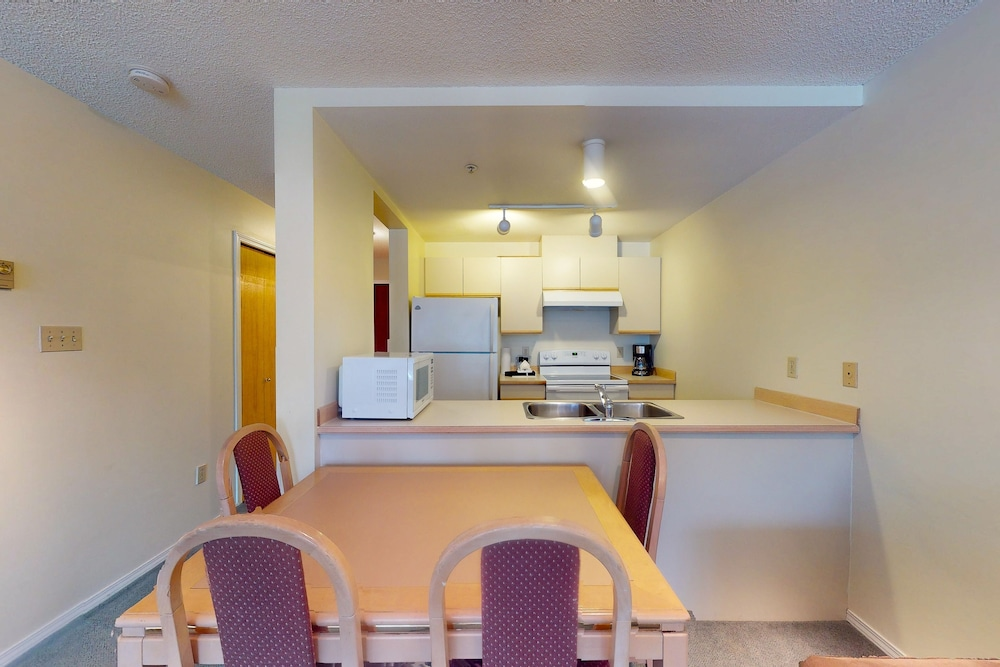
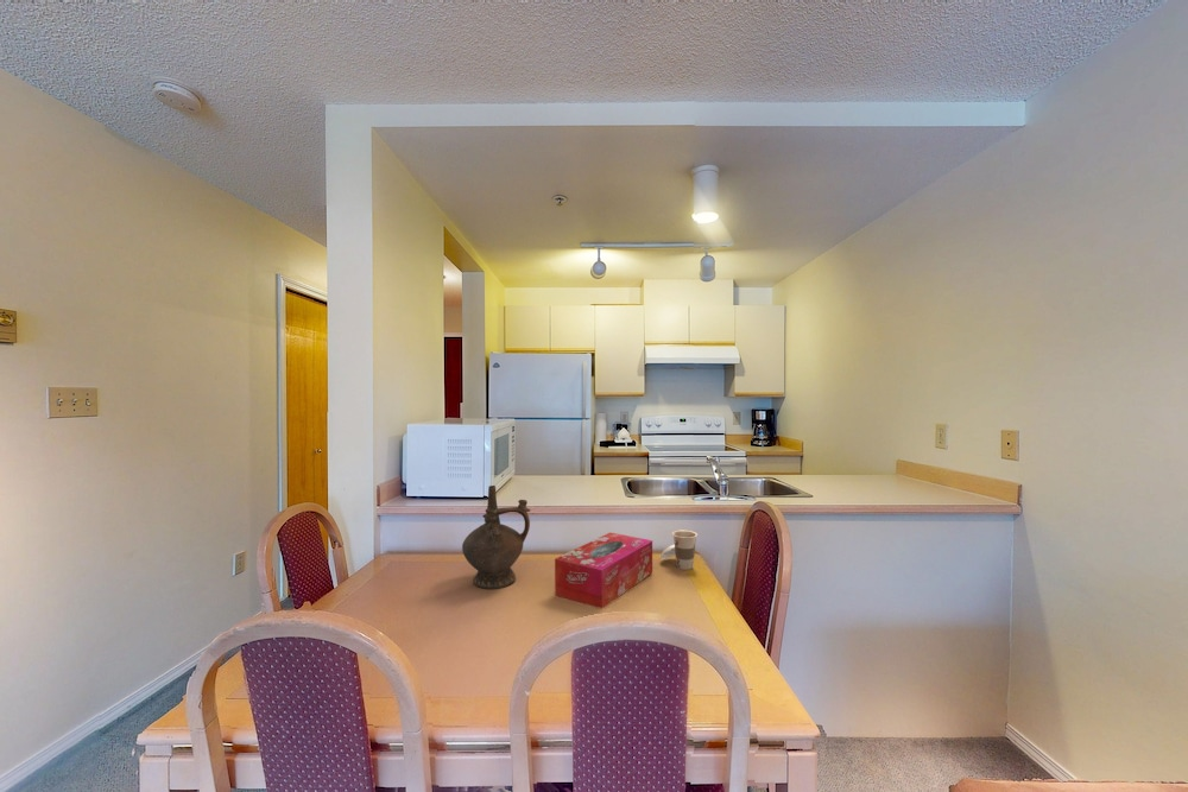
+ tissue box (606, 565)
+ ceremonial vessel (497, 532)
+ cup (678, 547)
